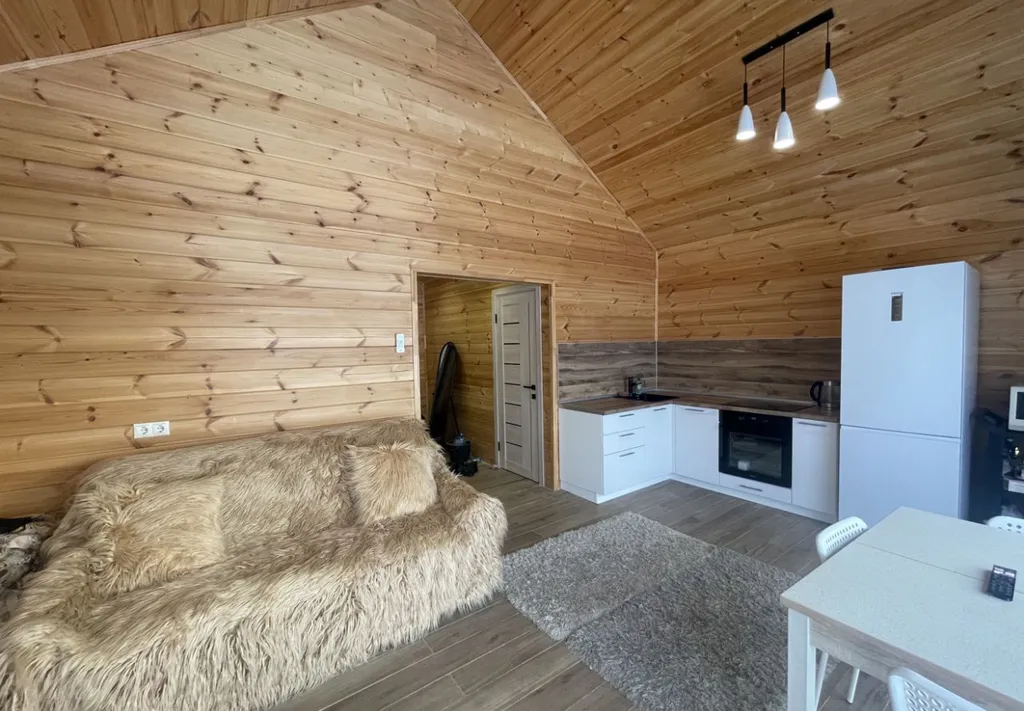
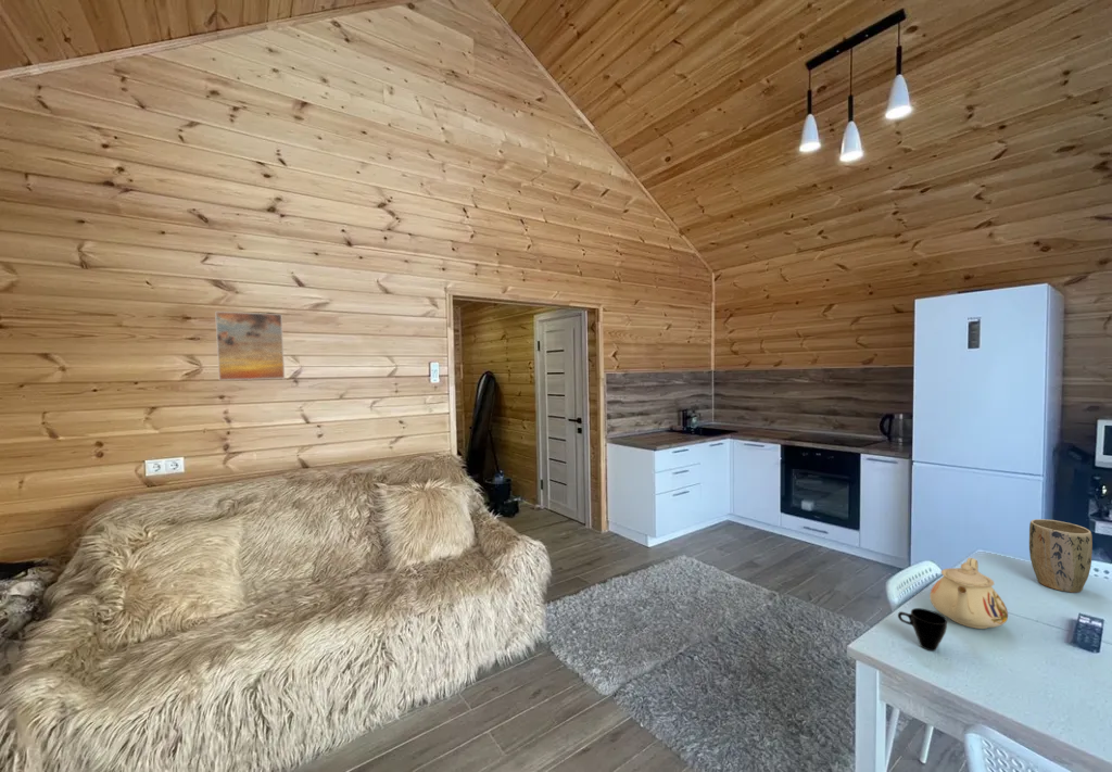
+ cup (921, 629)
+ plant pot (1059, 555)
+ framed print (251, 345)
+ teapot (968, 591)
